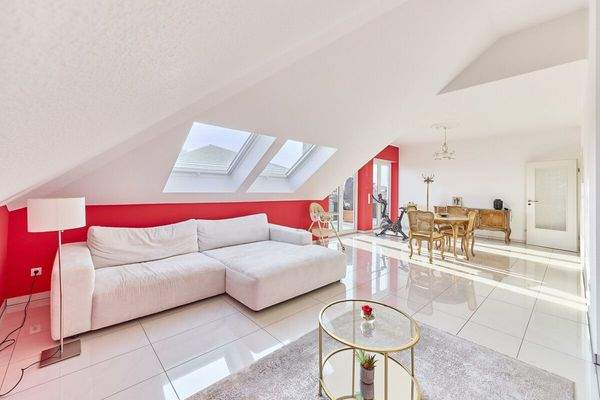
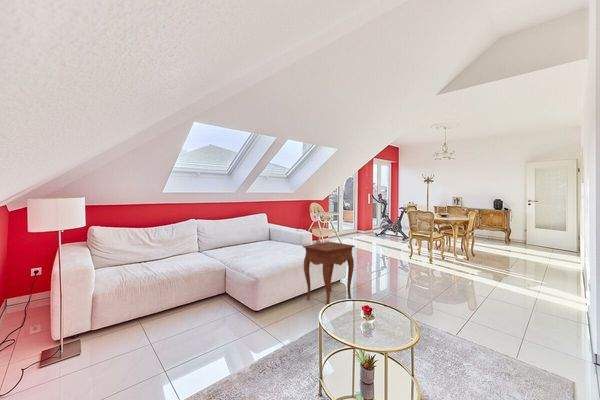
+ side table (329, 272)
